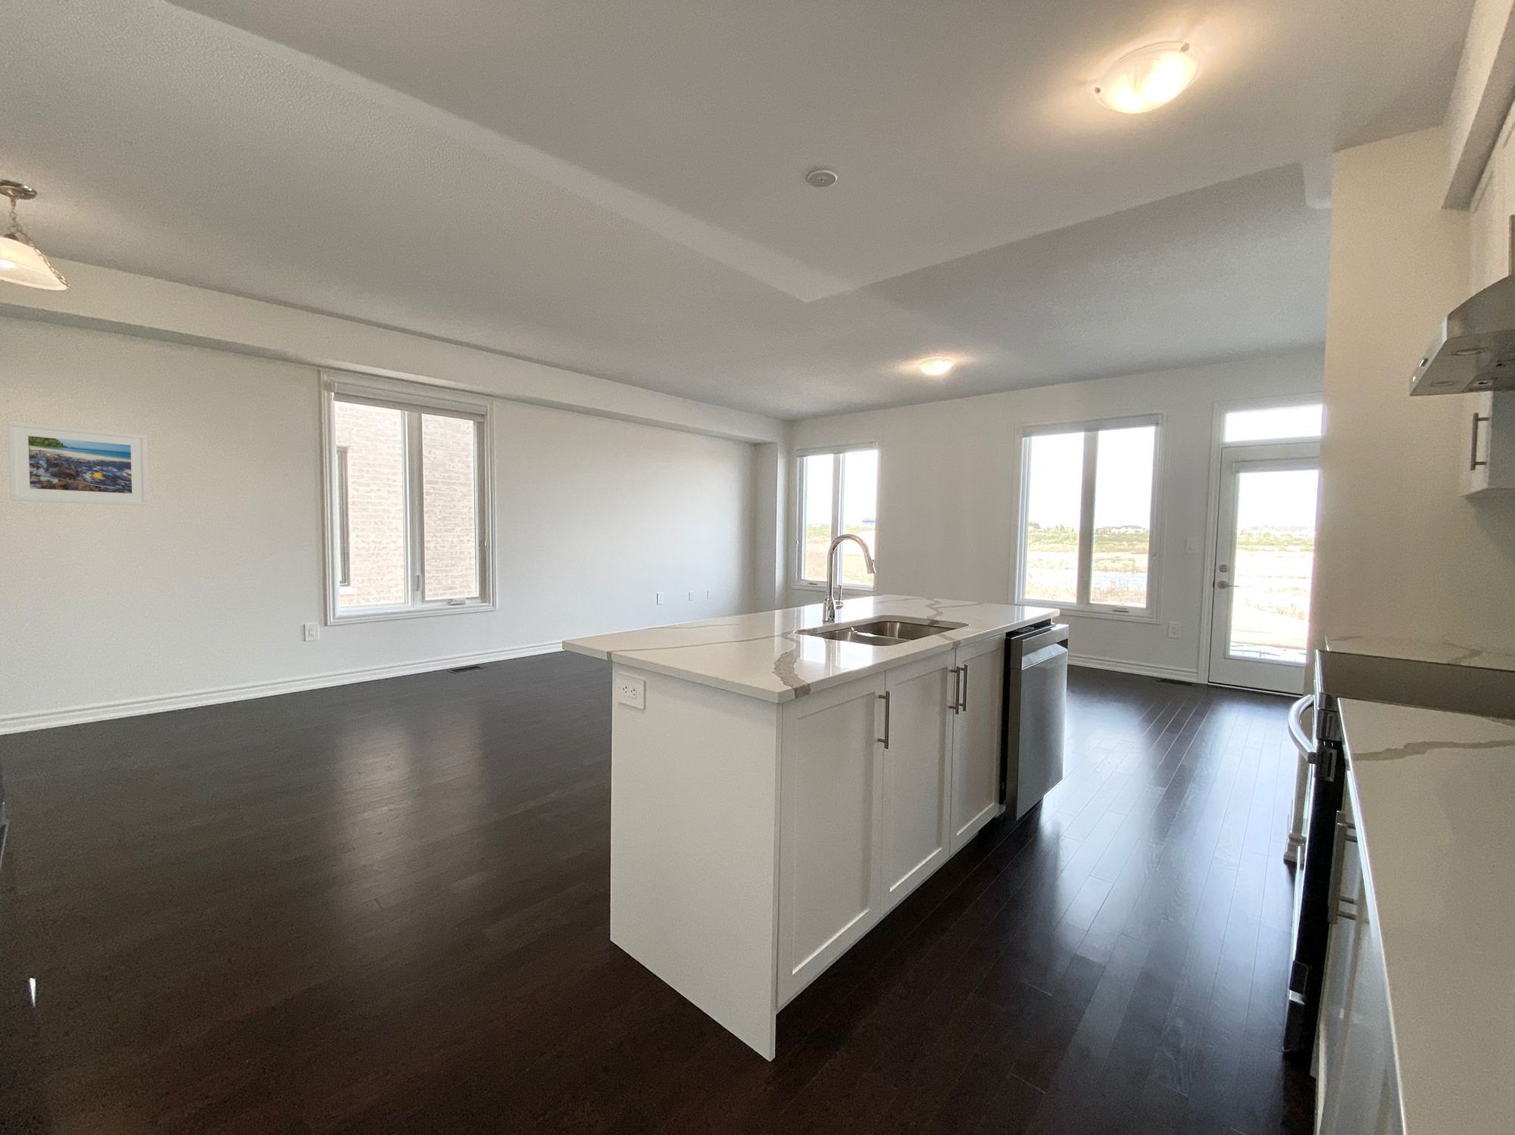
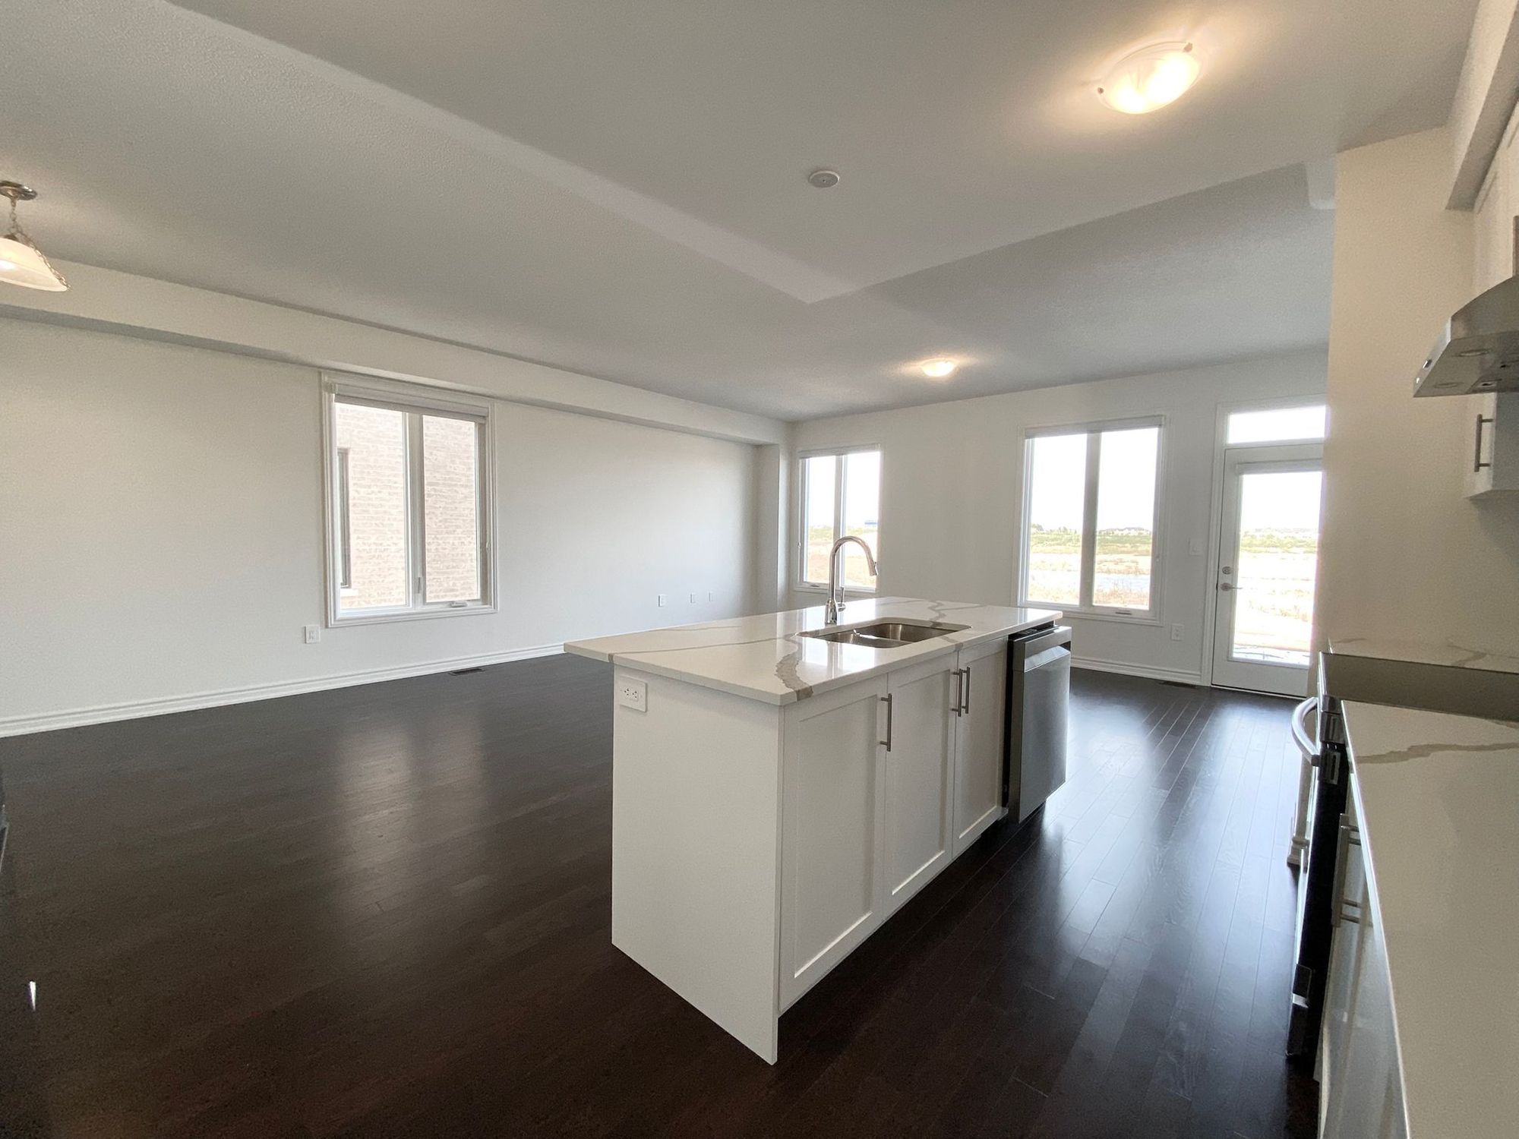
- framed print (82, 465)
